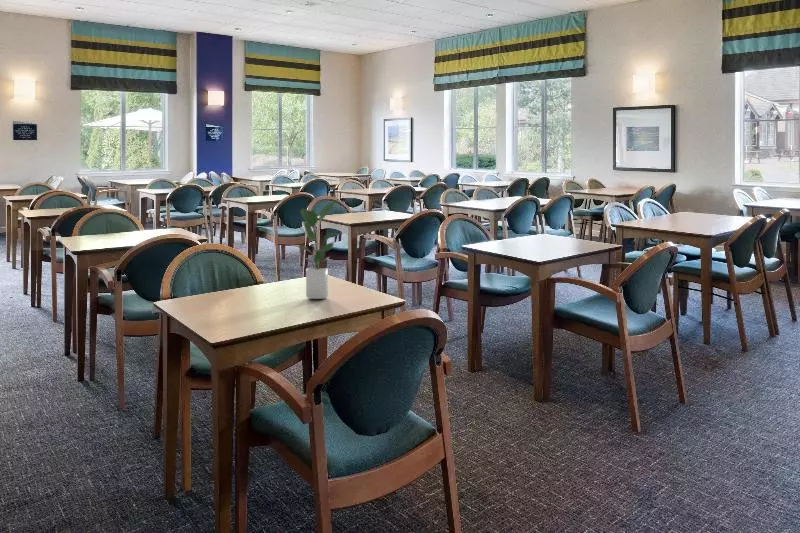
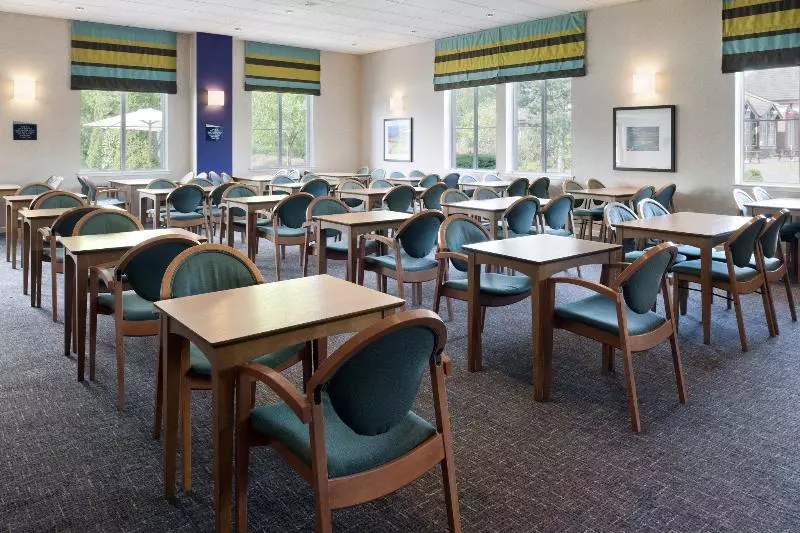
- potted plant (315, 248)
